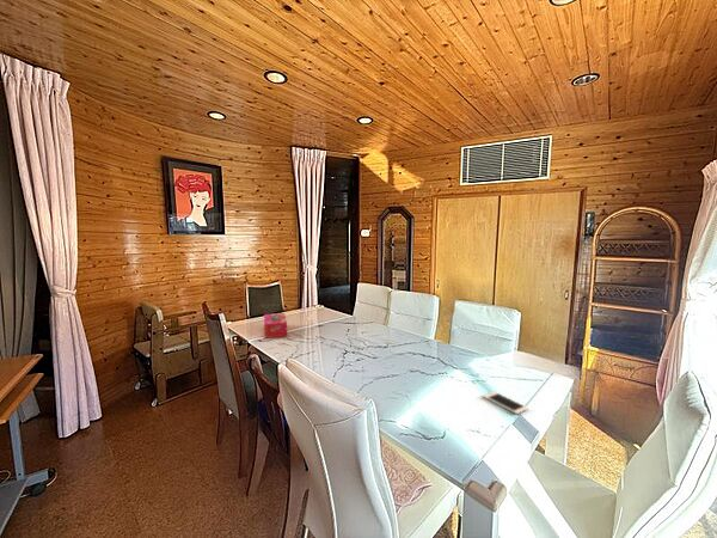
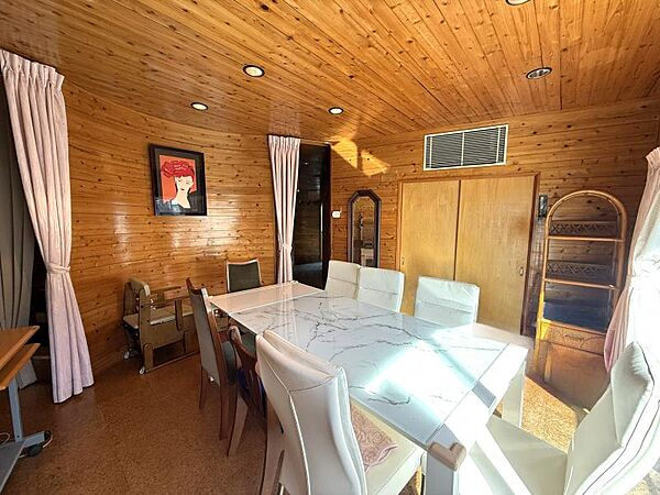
- cell phone (504, 402)
- tissue box (275, 324)
